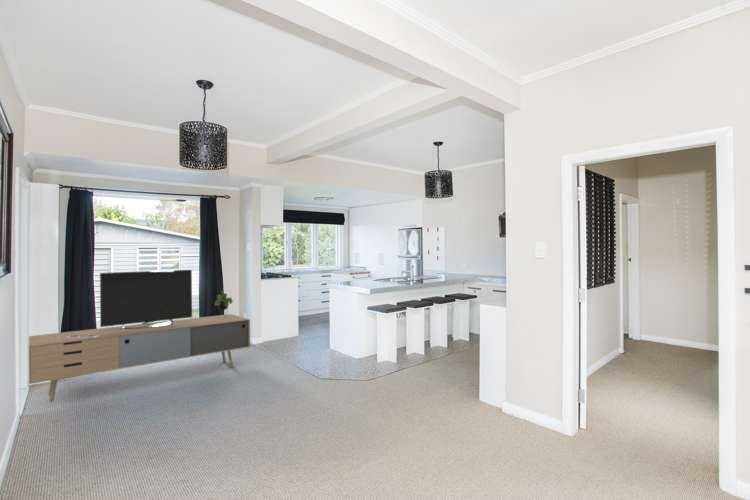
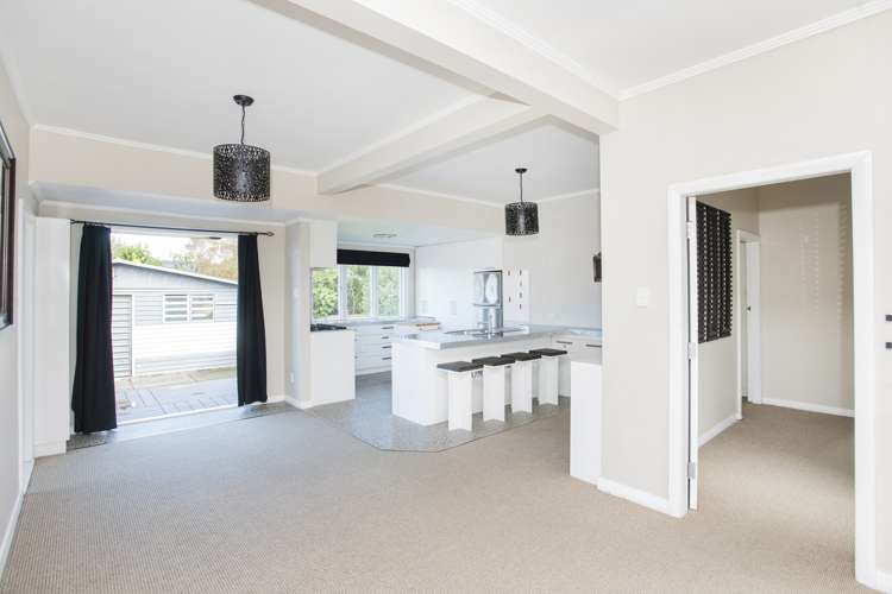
- media console (149, 325)
